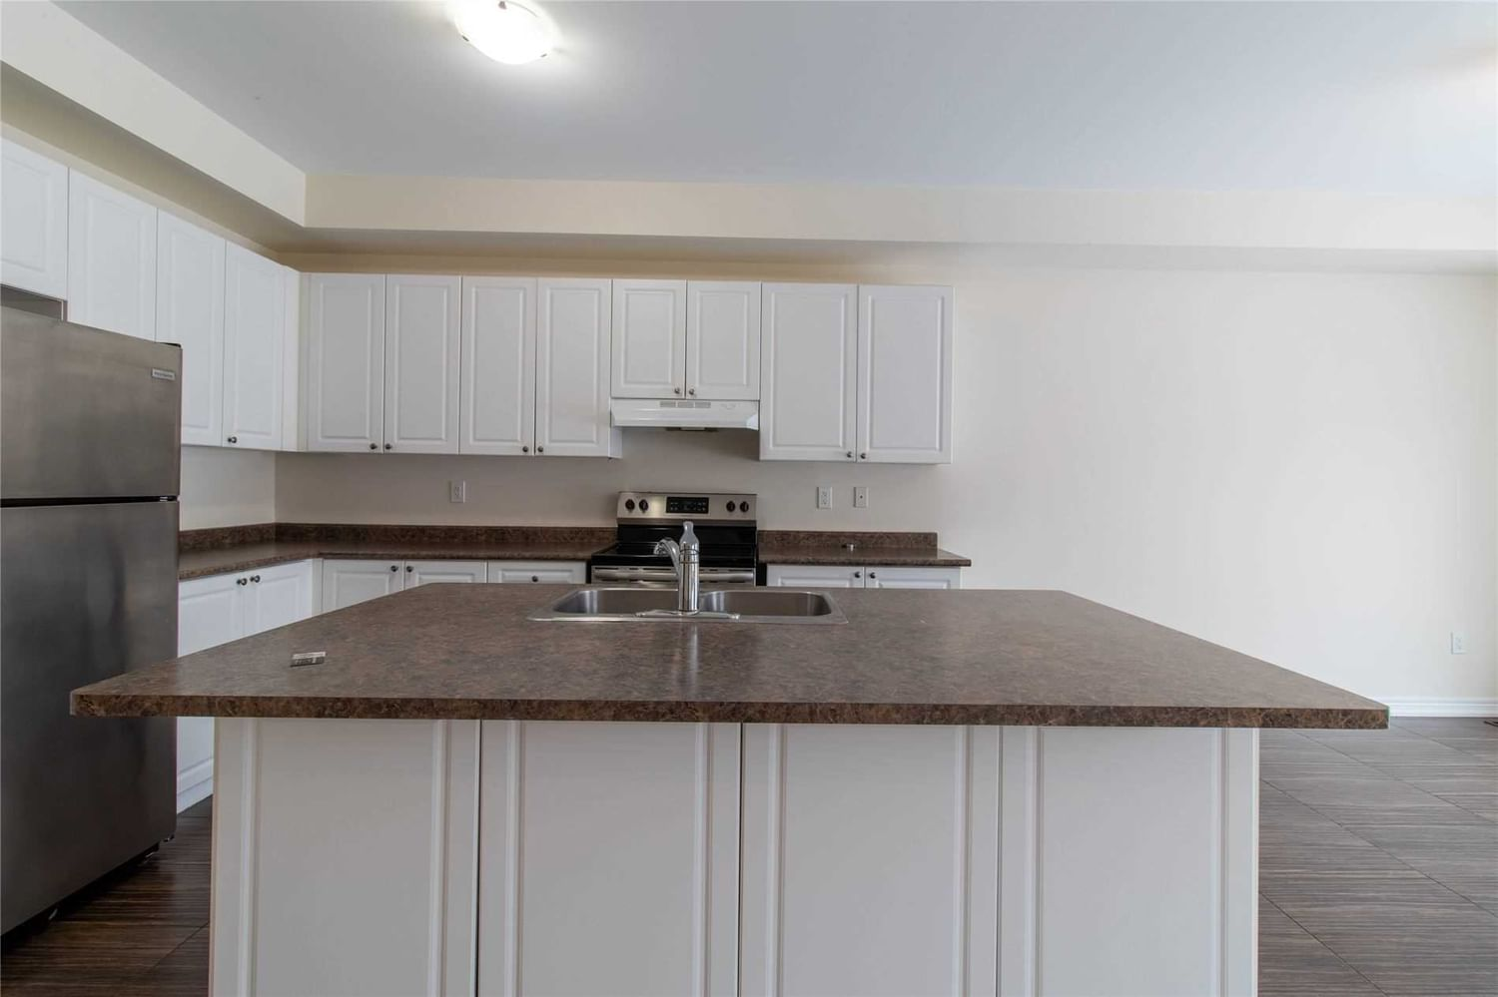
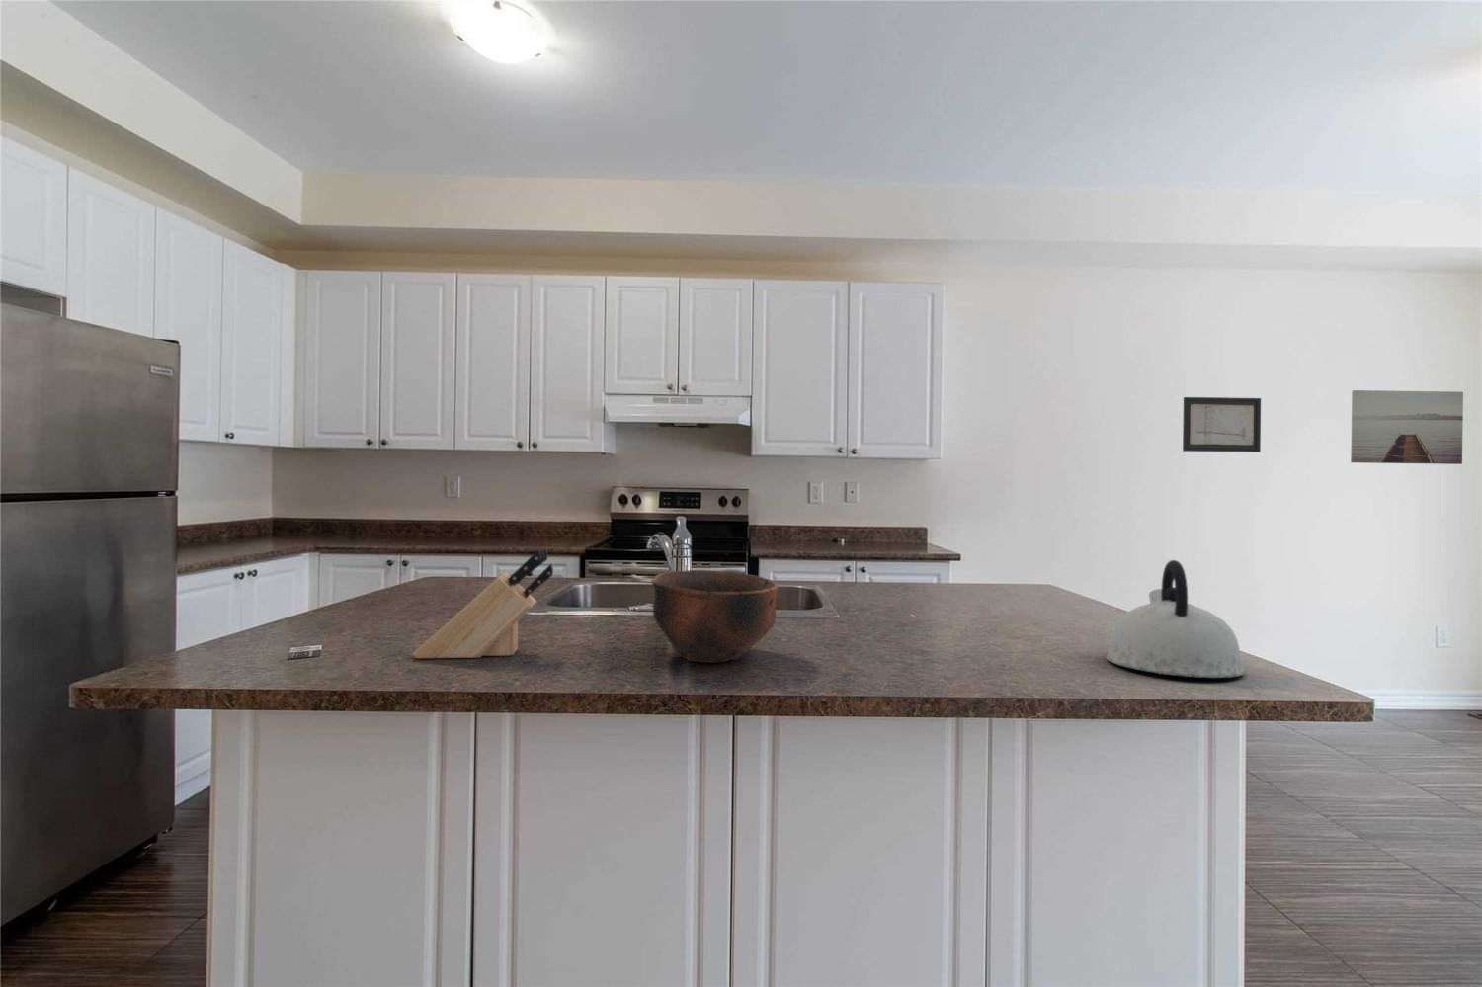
+ wall art (1407, 426)
+ wall art (1221, 424)
+ kettle (1172, 611)
+ knife block (487, 599)
+ bowl (716, 616)
